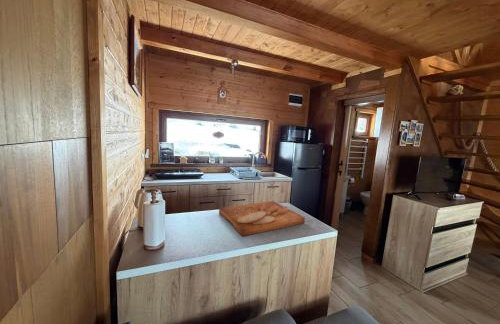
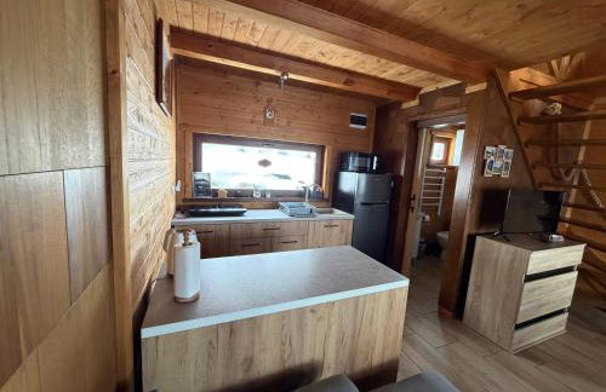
- cutting board (260, 211)
